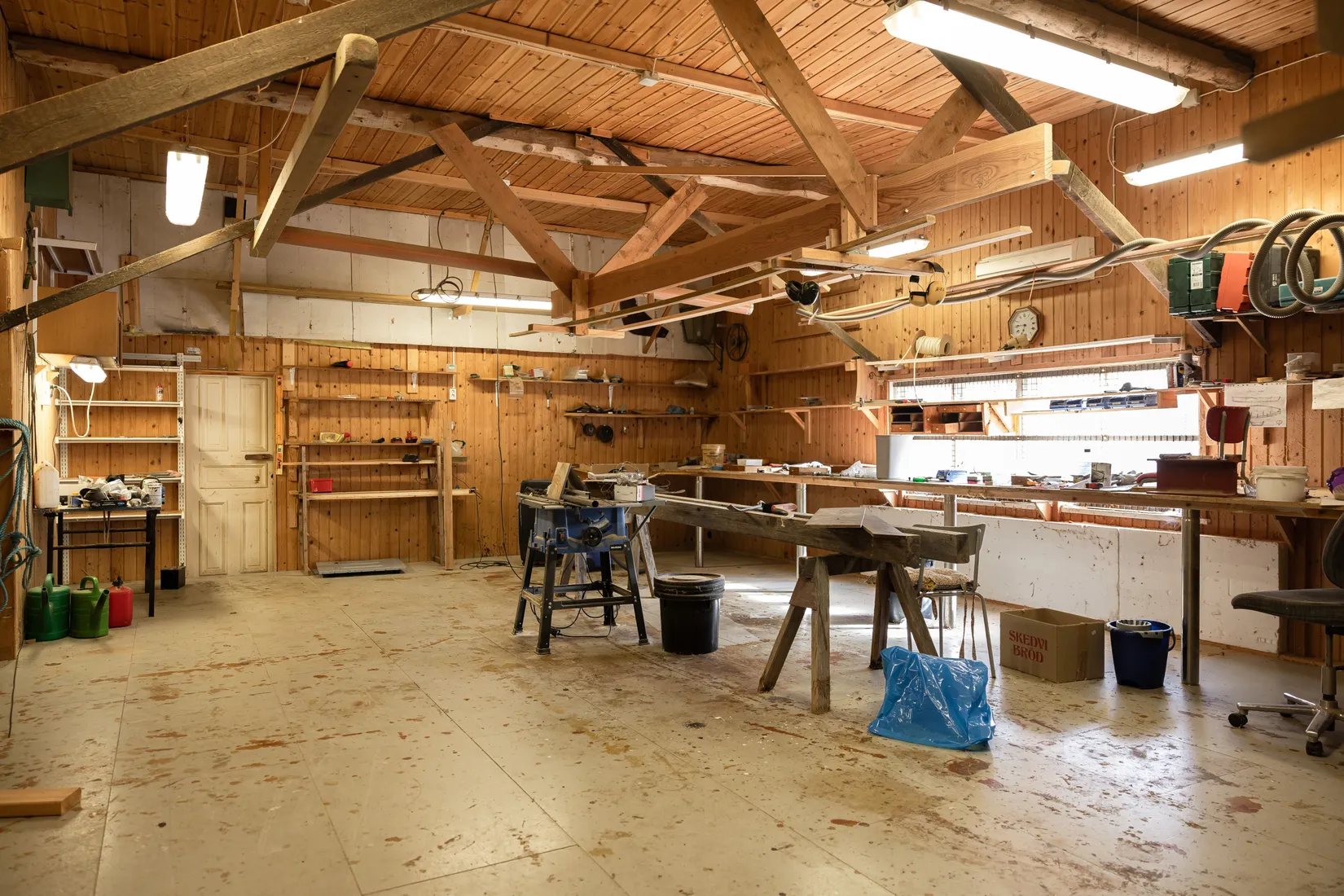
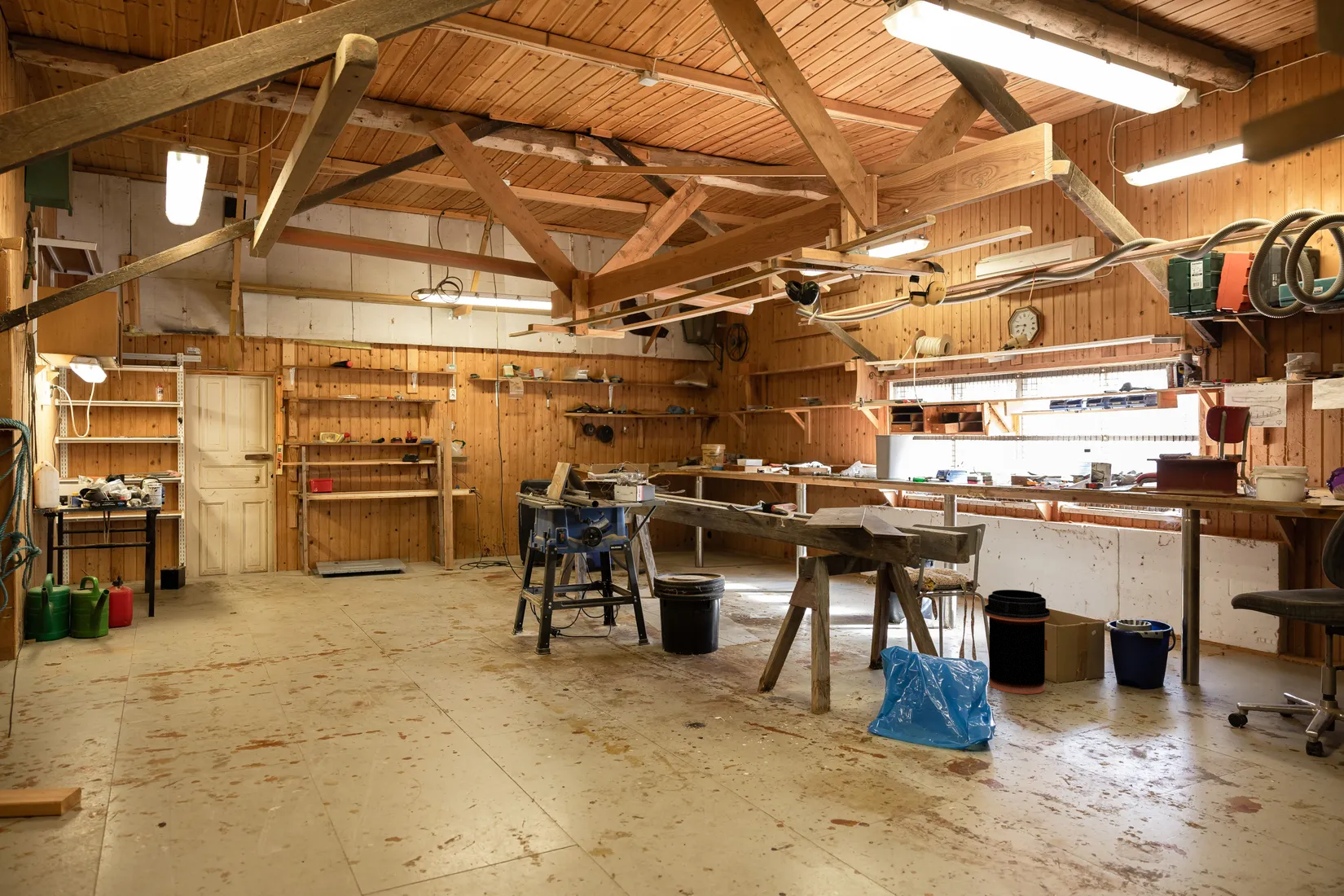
+ trash can (1017, 639)
